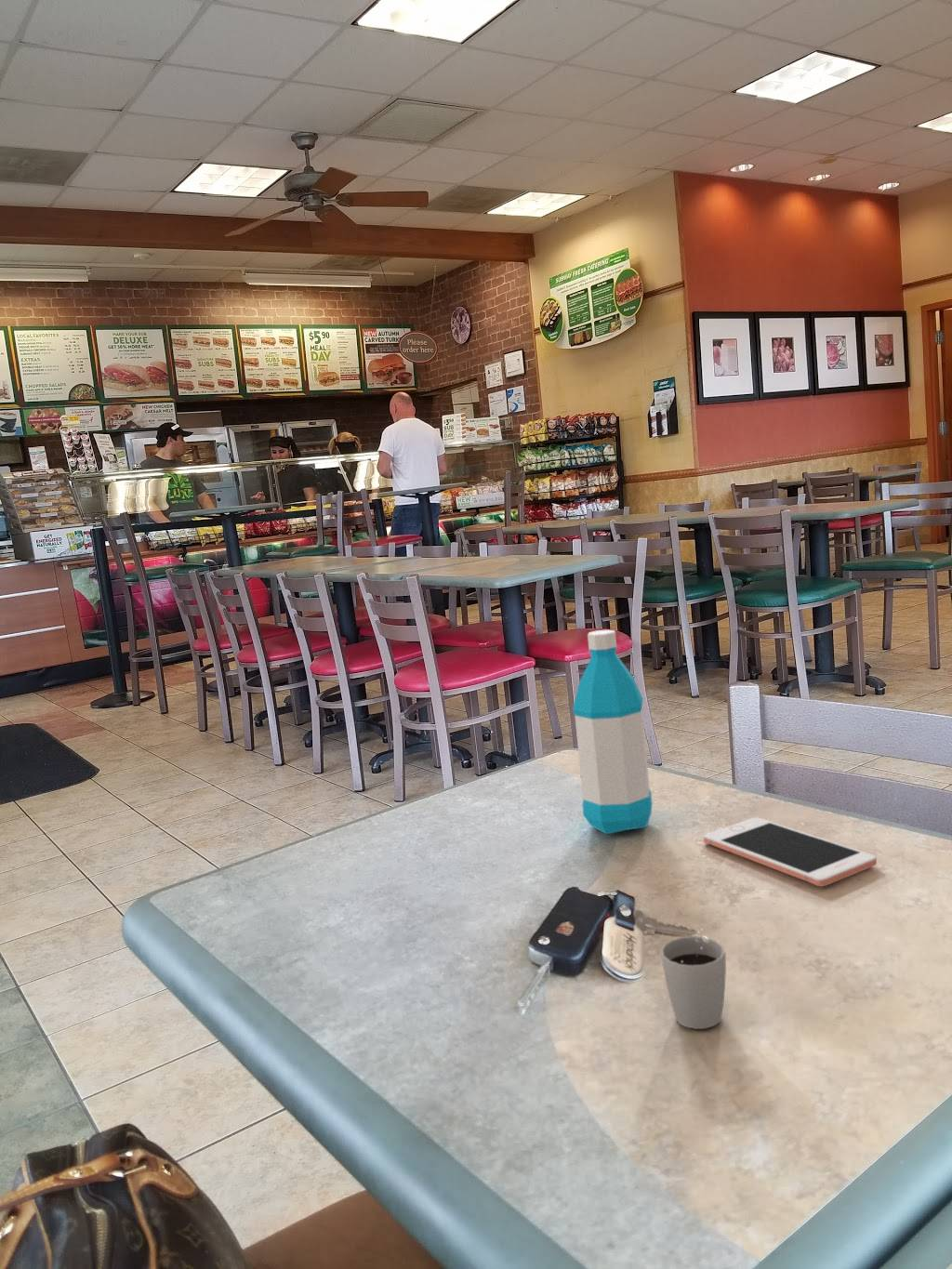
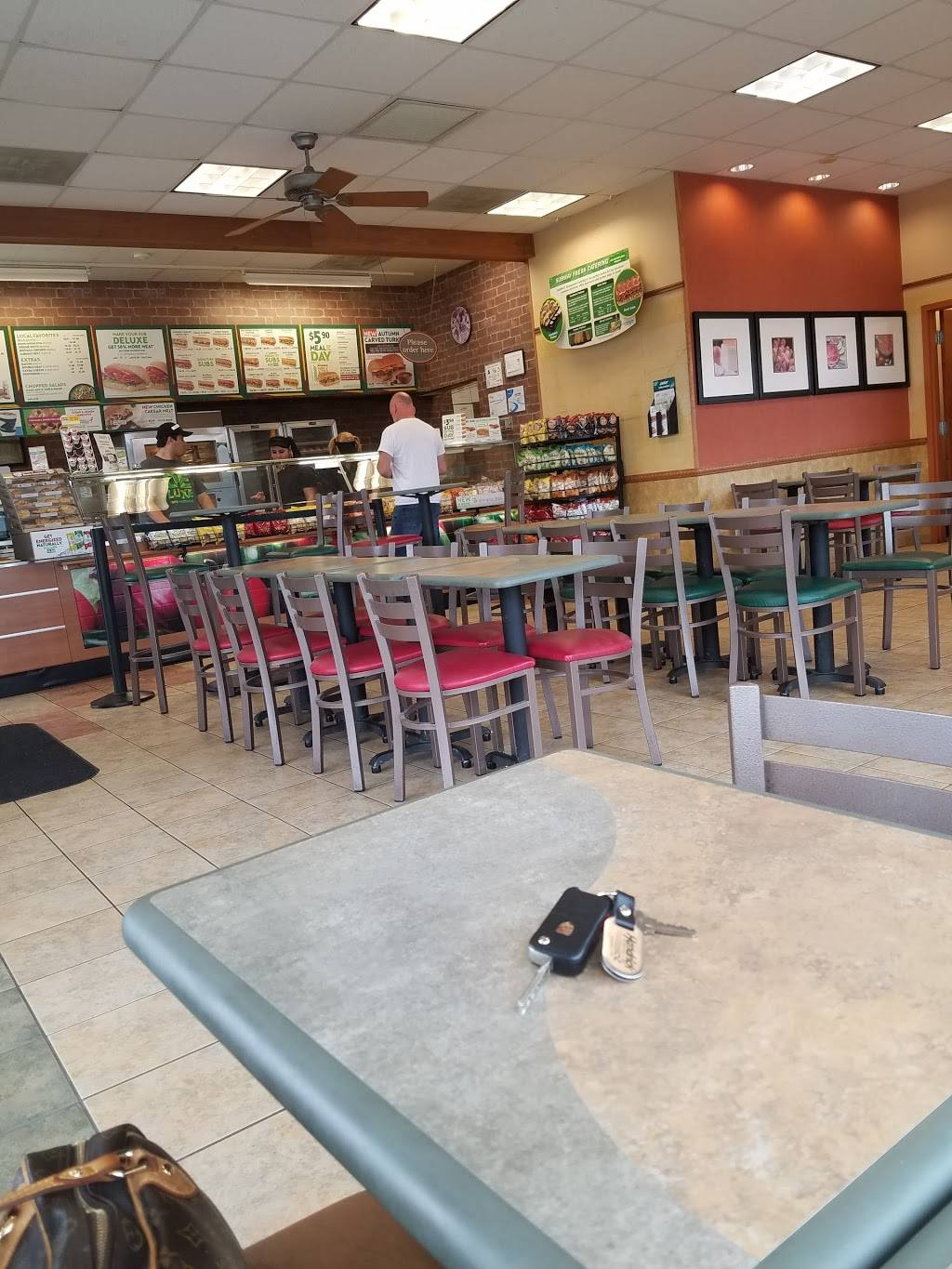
- cell phone (786, 849)
- water bottle (610, 730)
- cup (690, 956)
